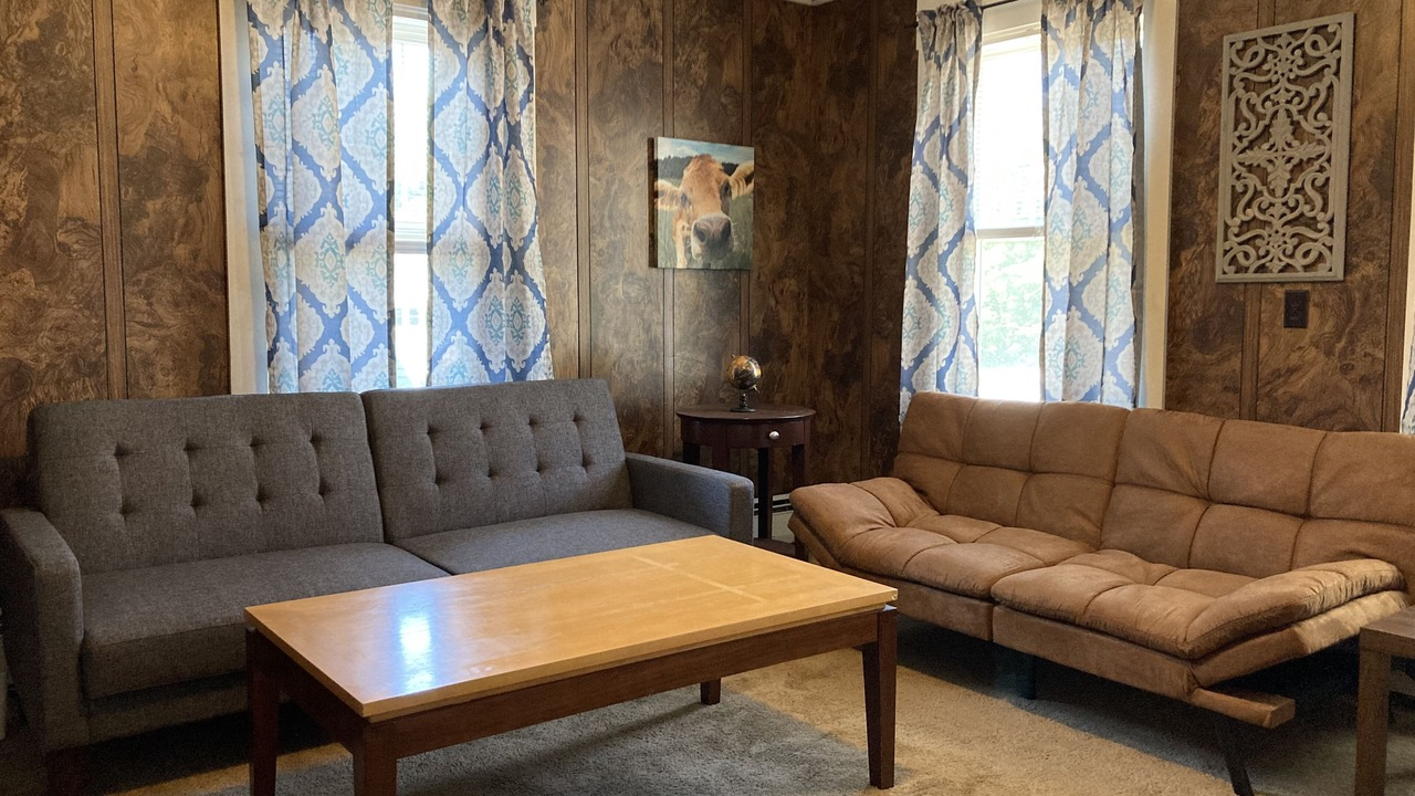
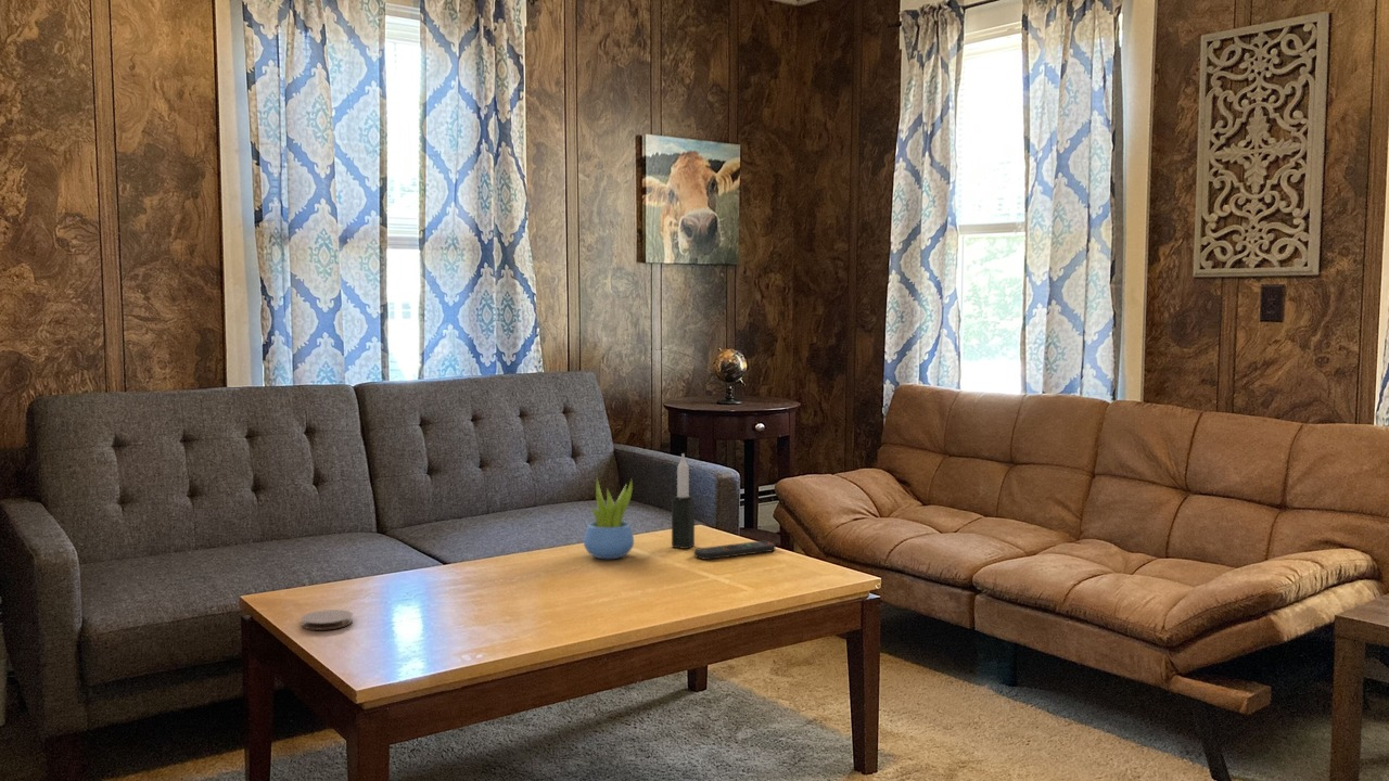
+ remote control (735, 549)
+ candle (683, 499)
+ succulent plant (610, 517)
+ coaster (327, 619)
